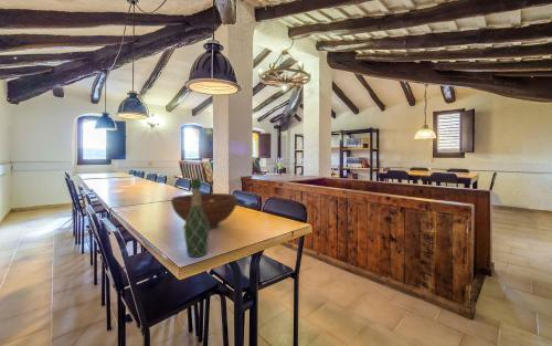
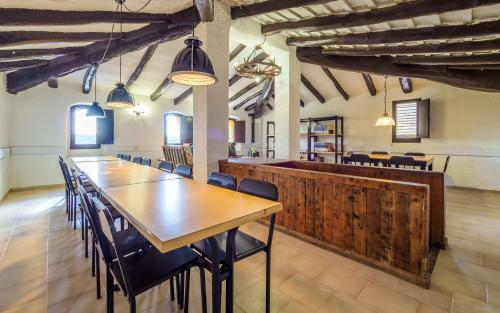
- fruit bowl (205, 211)
- wine bottle (197, 217)
